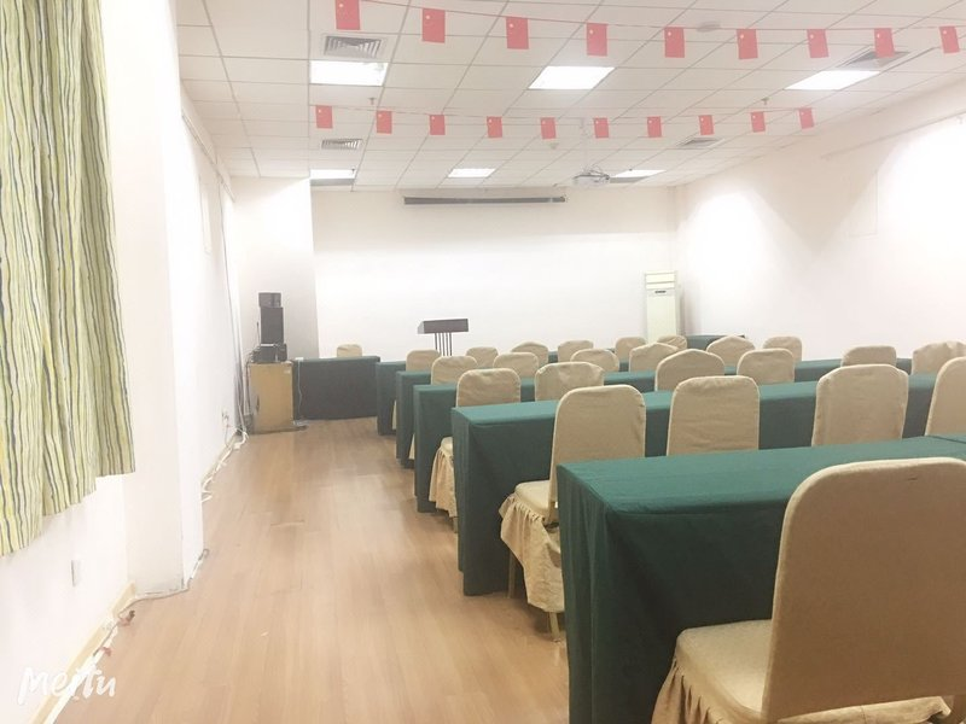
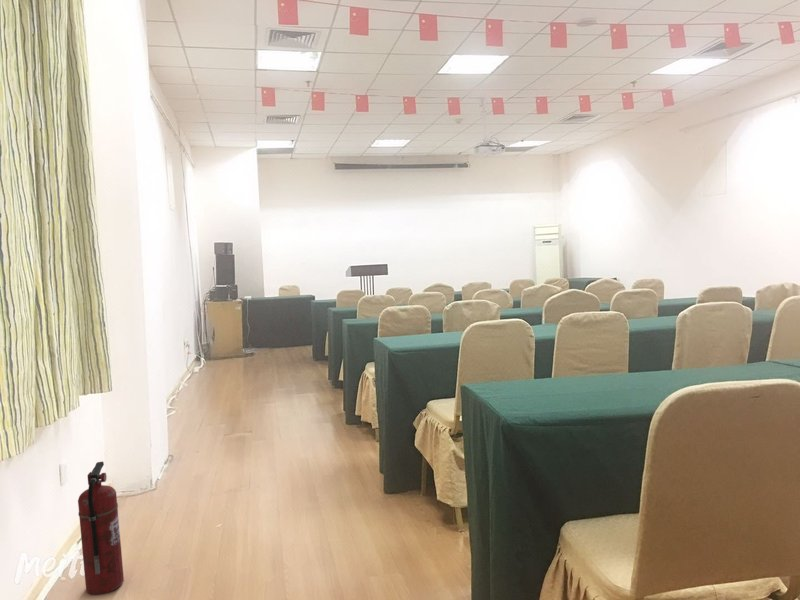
+ fire extinguisher (99, 527)
